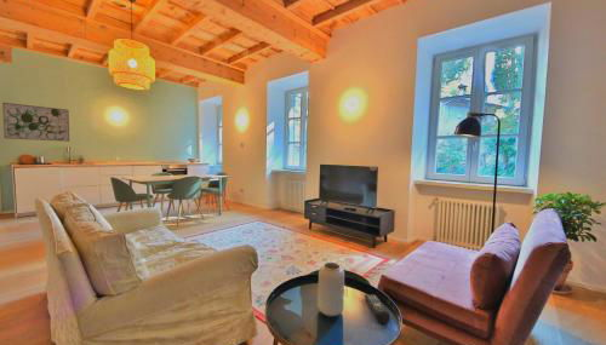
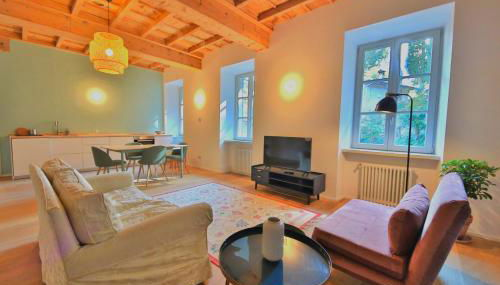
- wall art (38, 122)
- remote control (376, 306)
